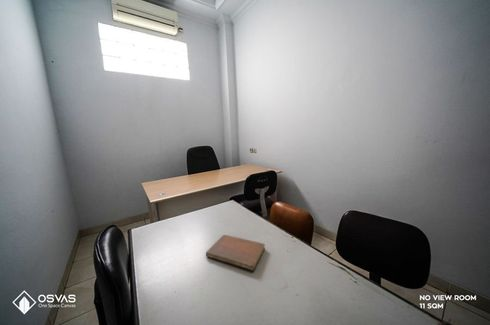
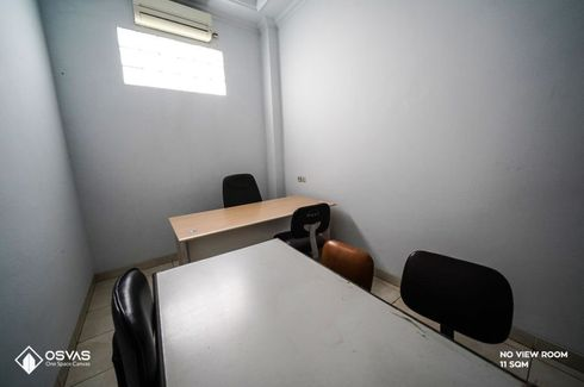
- notebook (236, 250)
